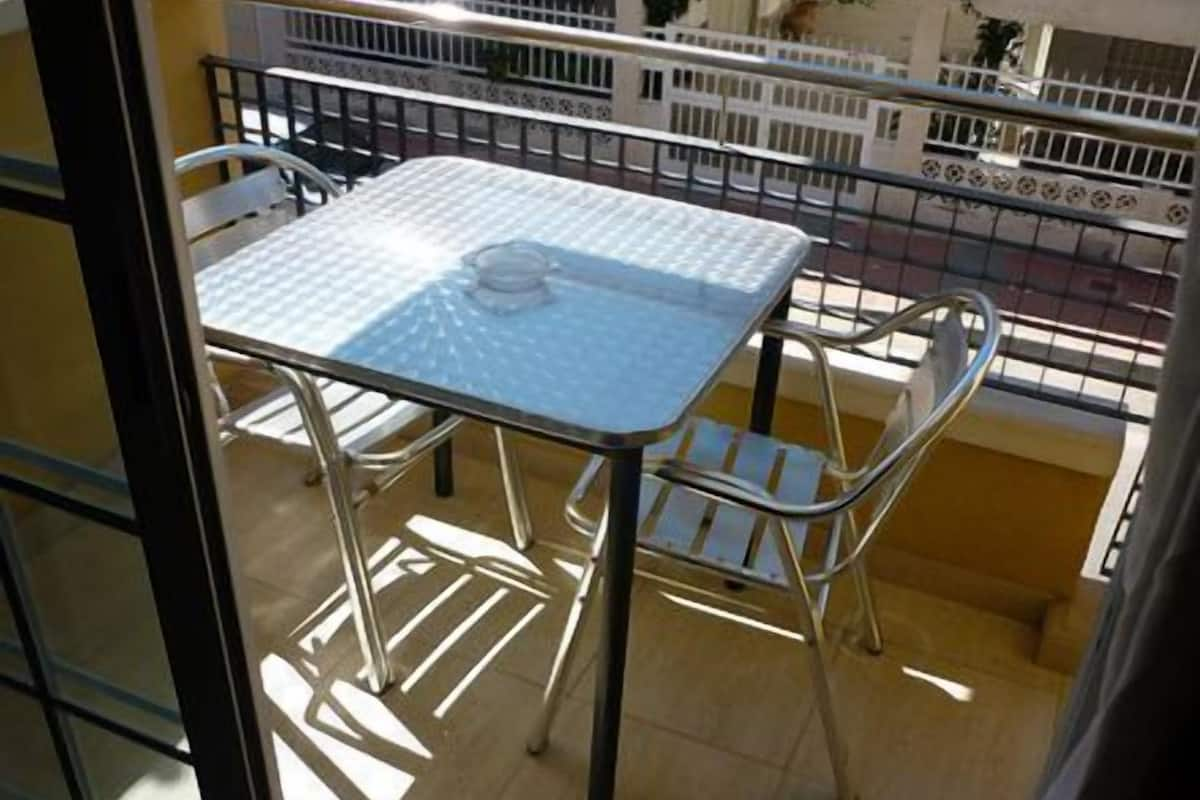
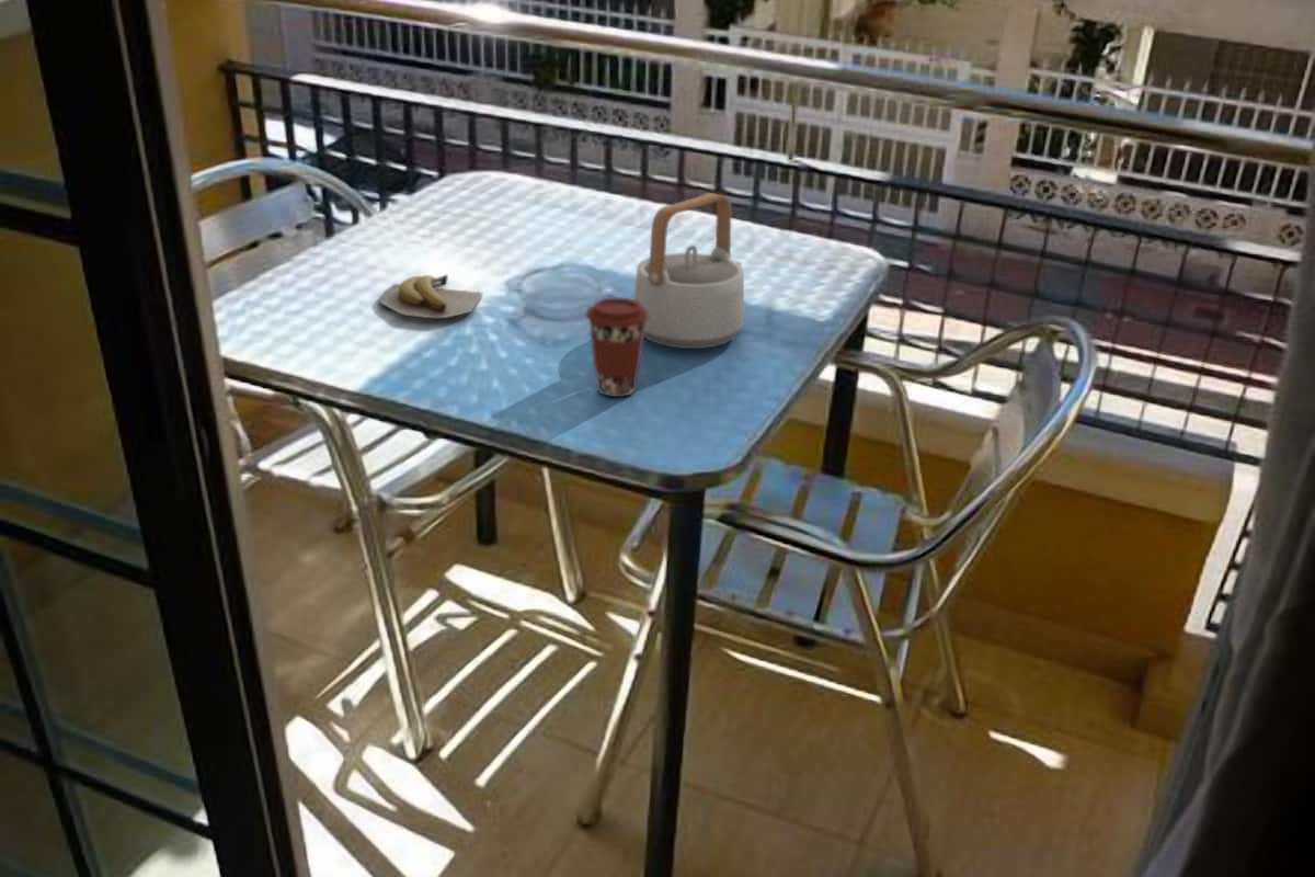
+ banana (432, 288)
+ teapot (697, 265)
+ coffee cup (617, 348)
